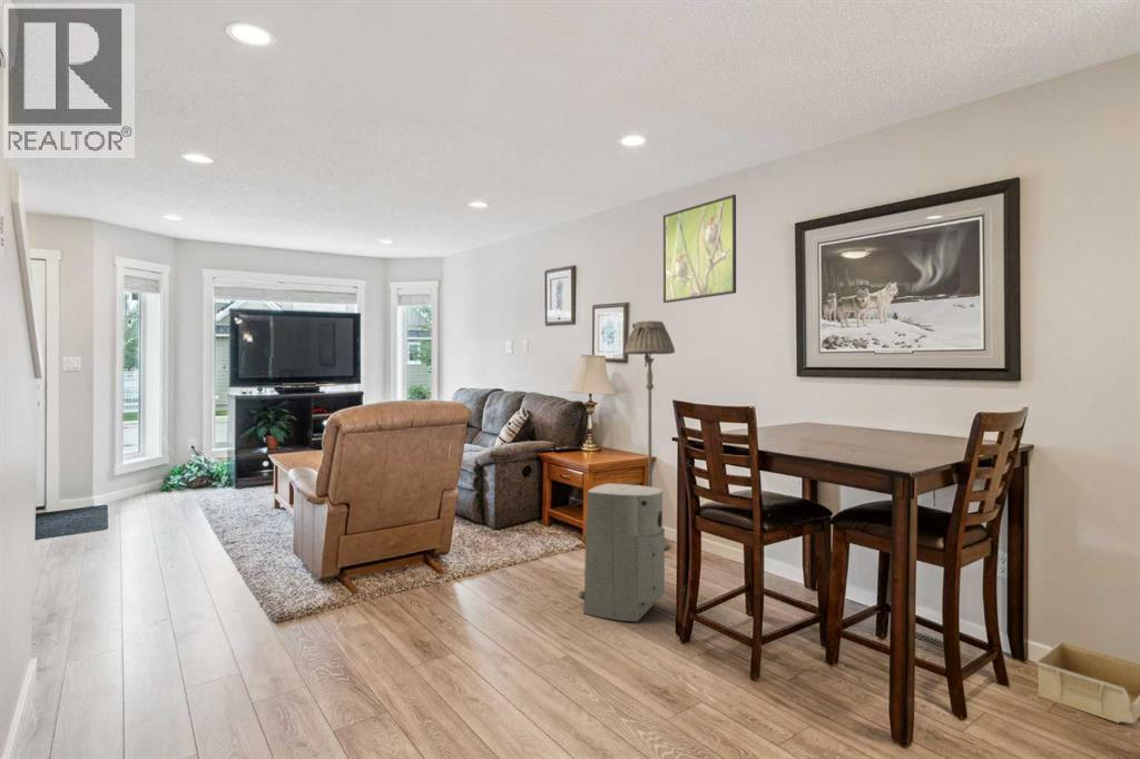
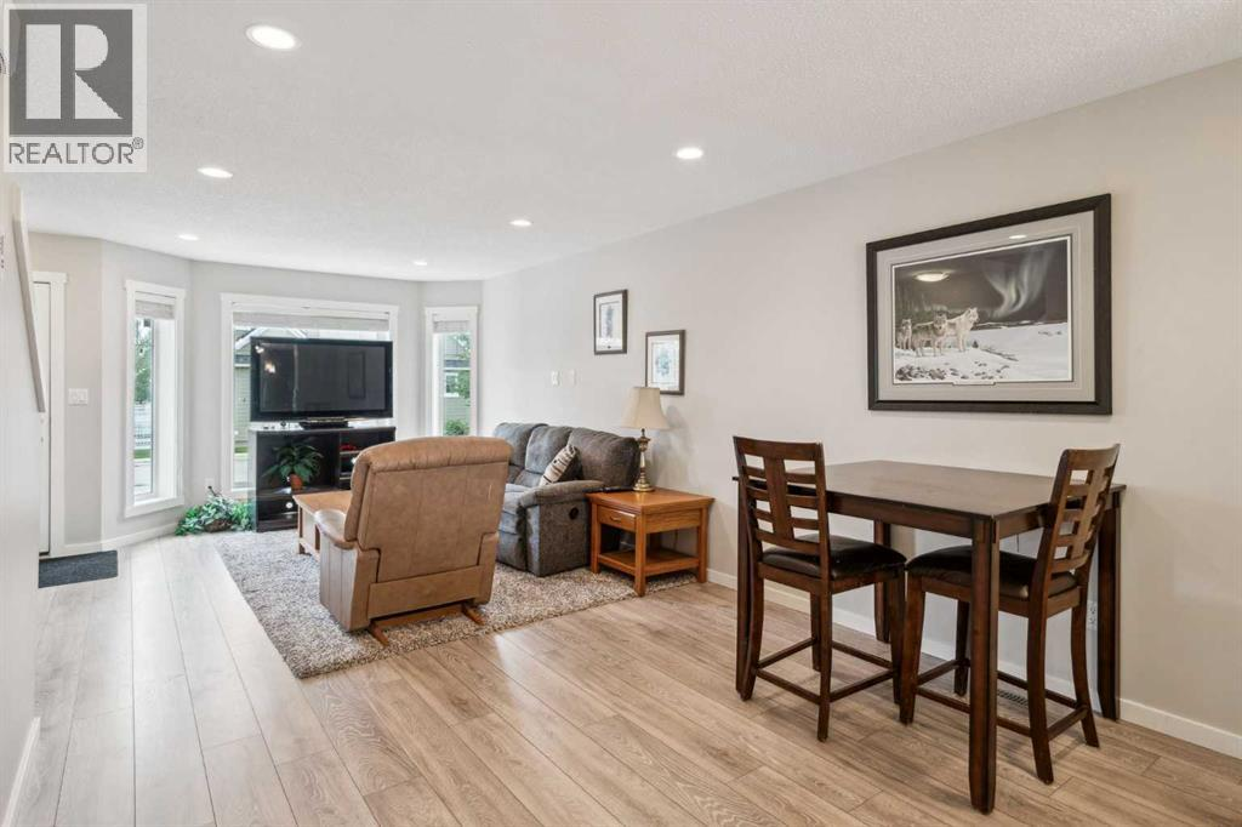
- storage bin (1093, 681)
- floor lamp (649, 433)
- air purifier (623, 549)
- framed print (697, 252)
